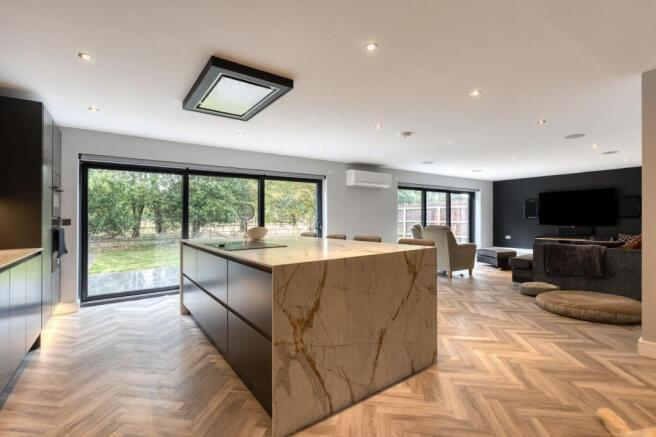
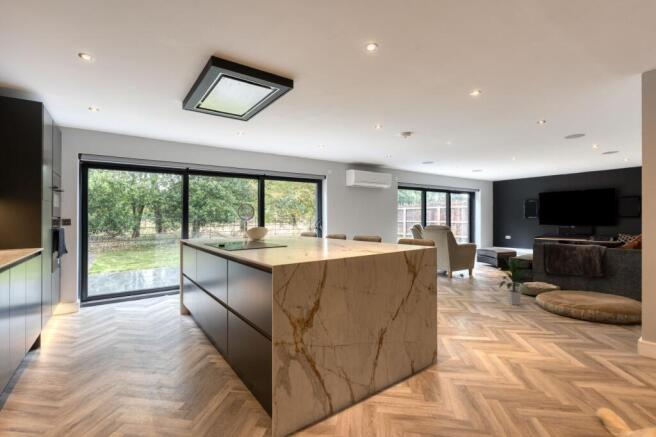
+ indoor plant (514, 279)
